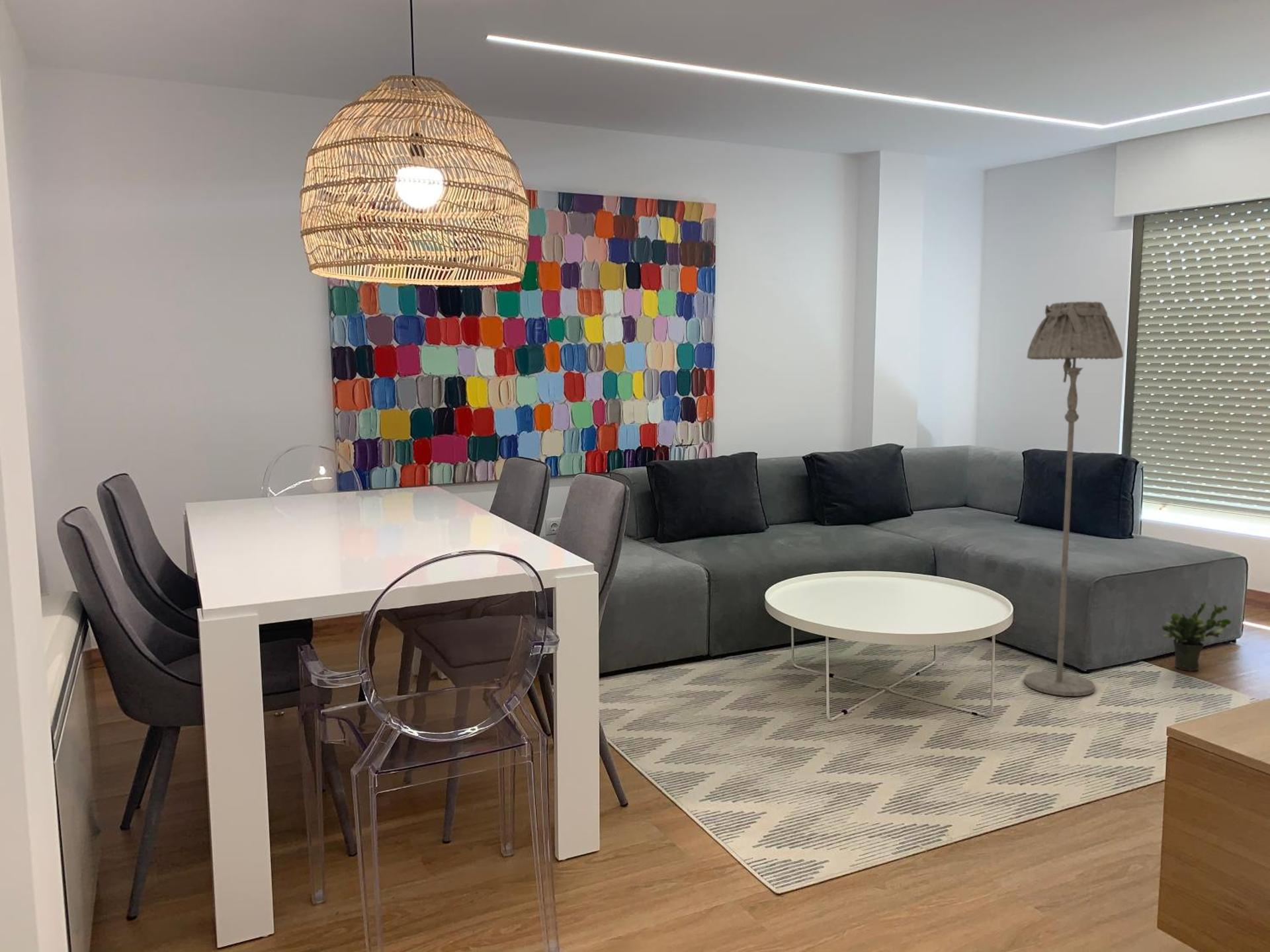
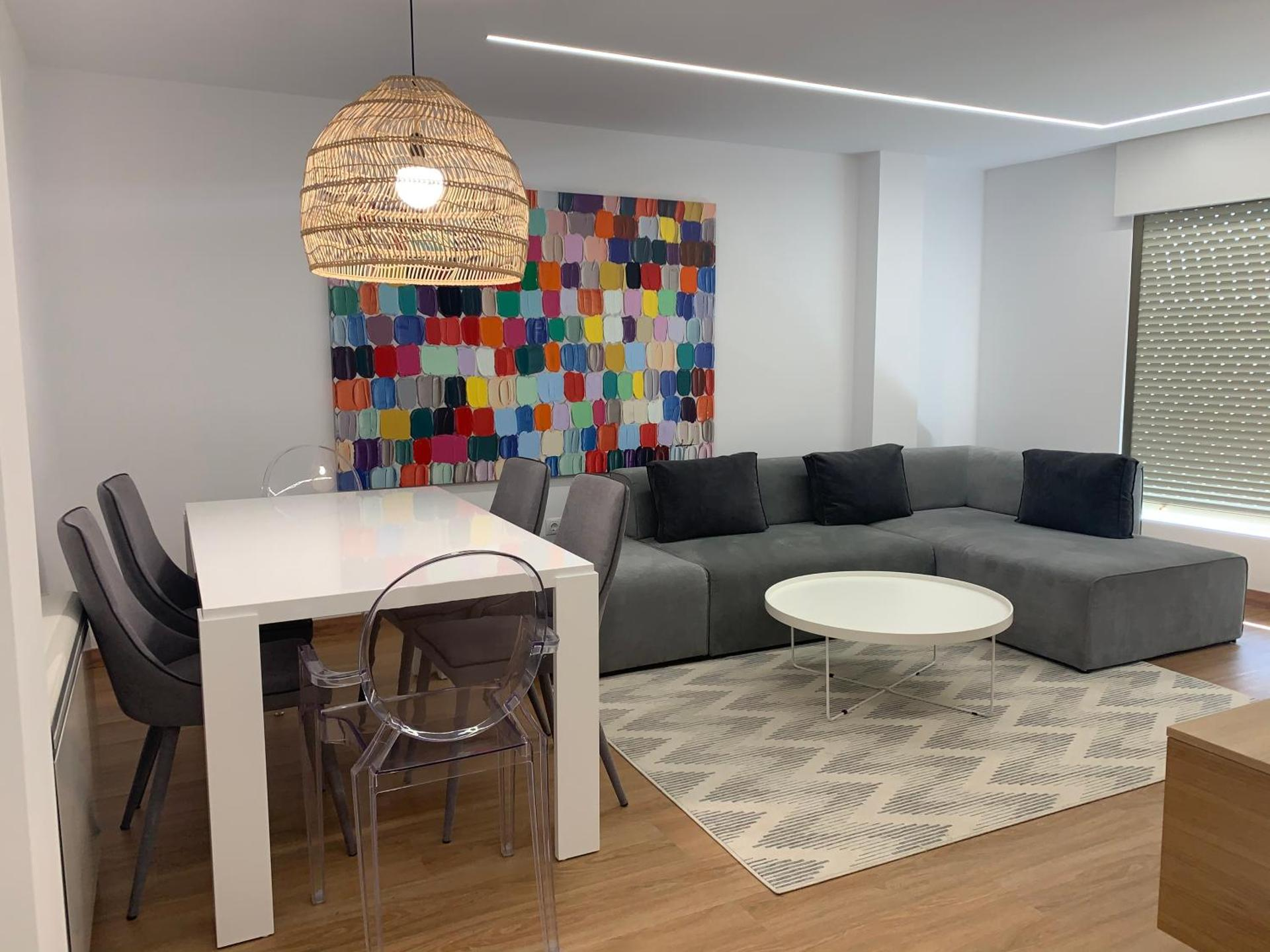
- floor lamp (1067, 498)
- potted plant (1202, 633)
